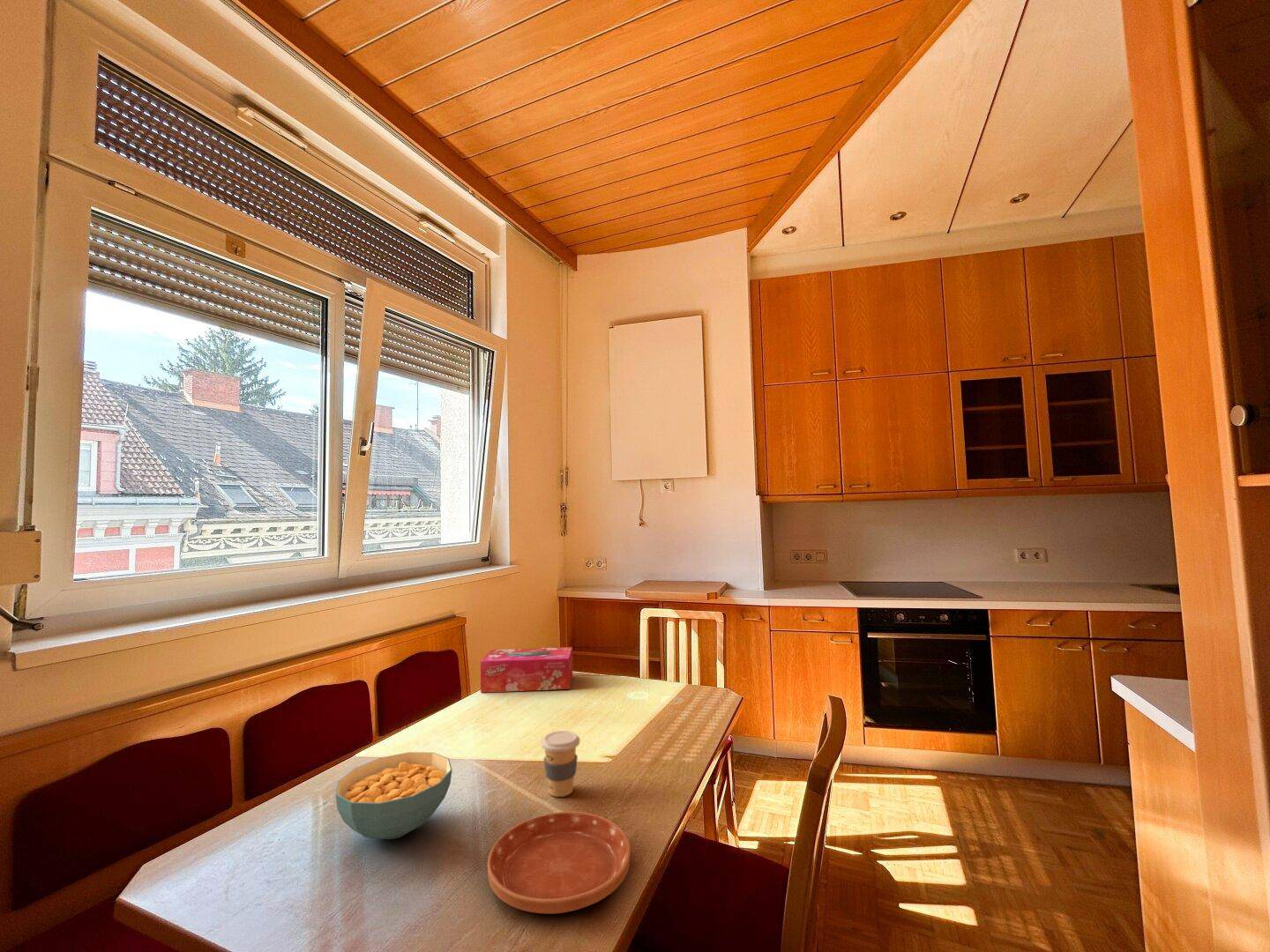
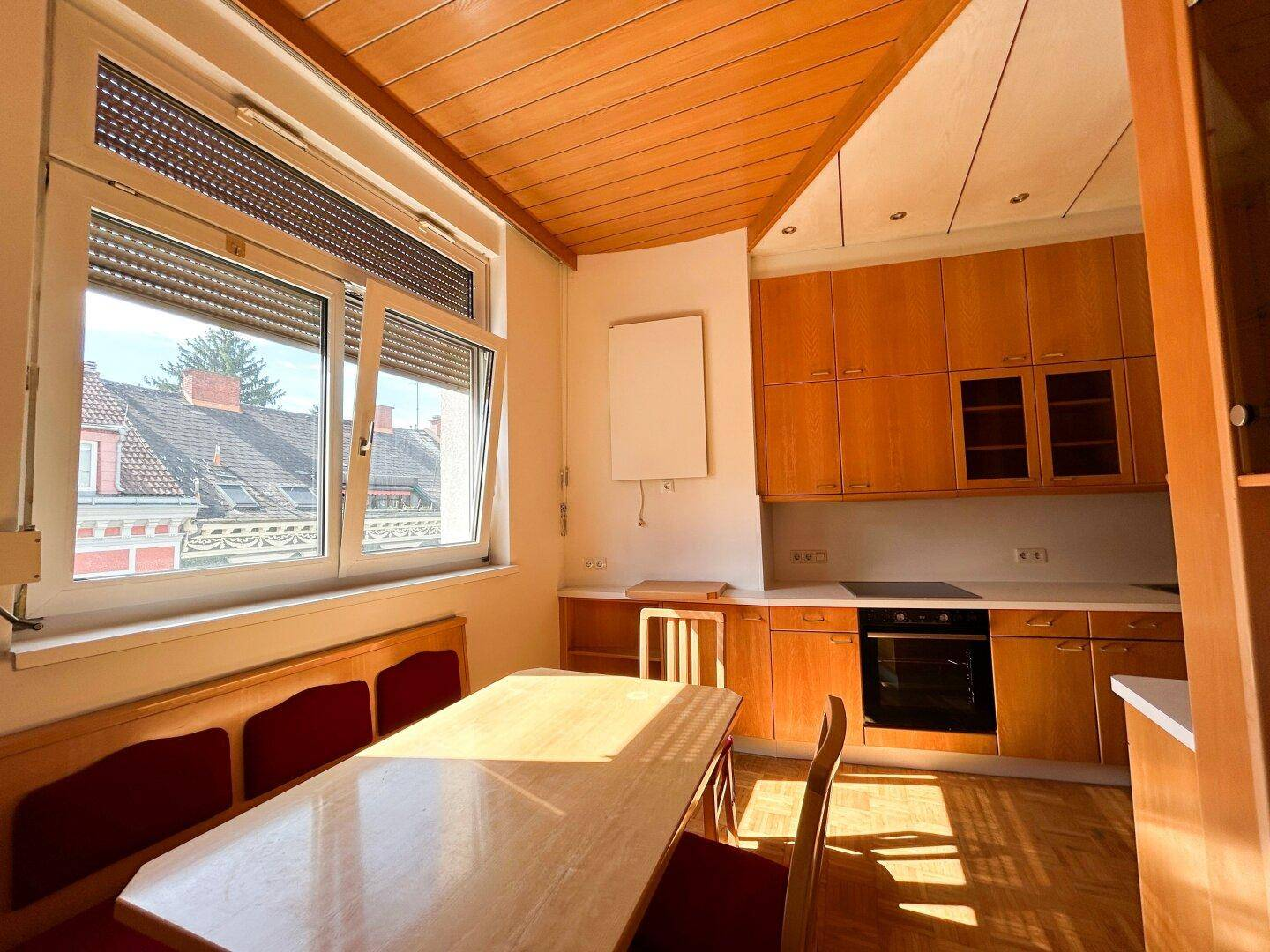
- saucer (560, 860)
- coffee cup (561, 763)
- cereal bowl (395, 802)
- tissue box (528, 668)
